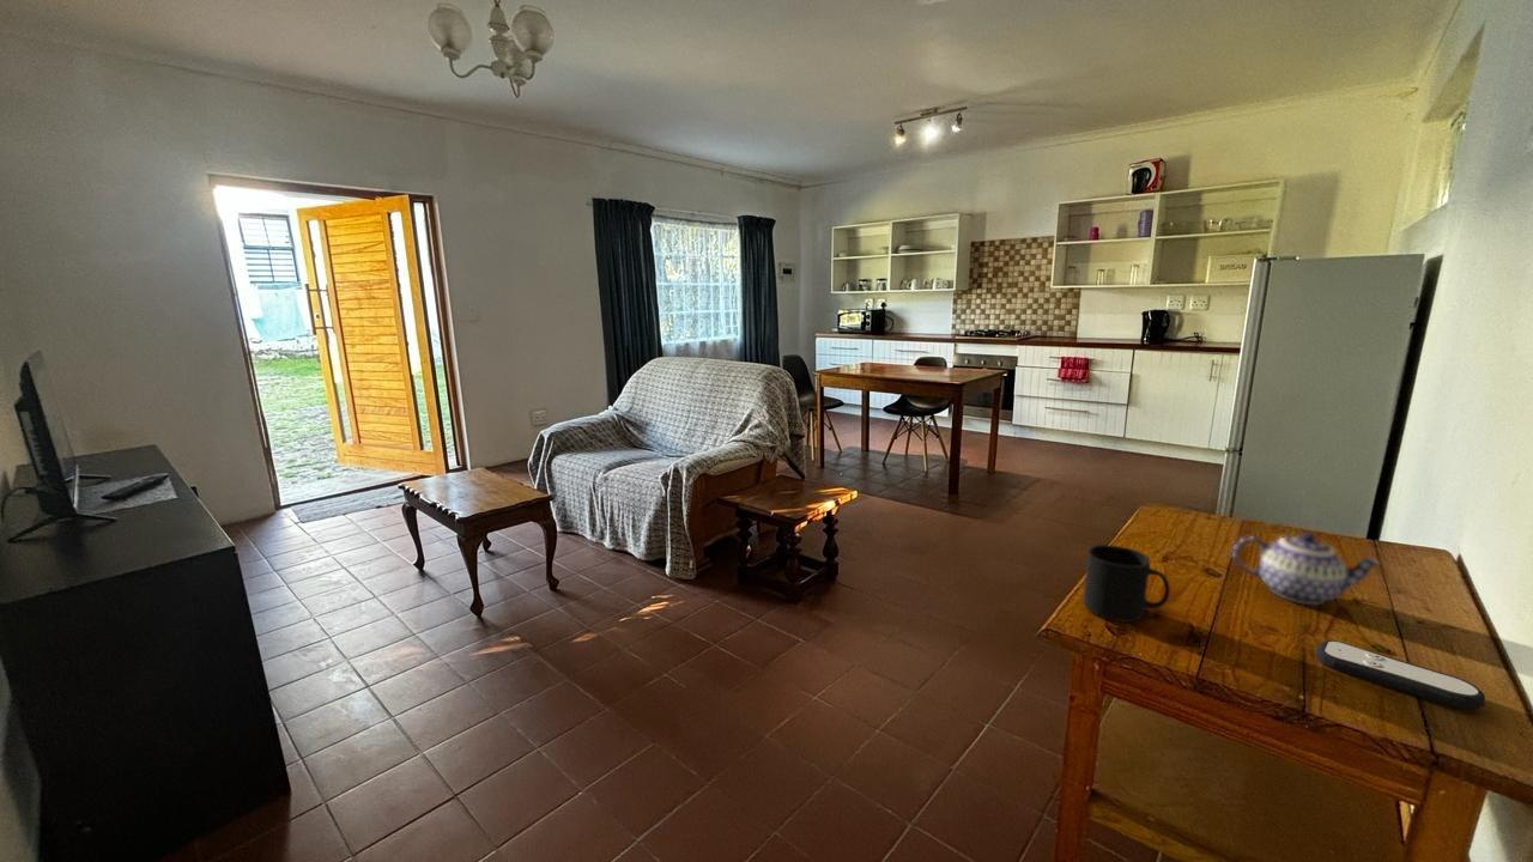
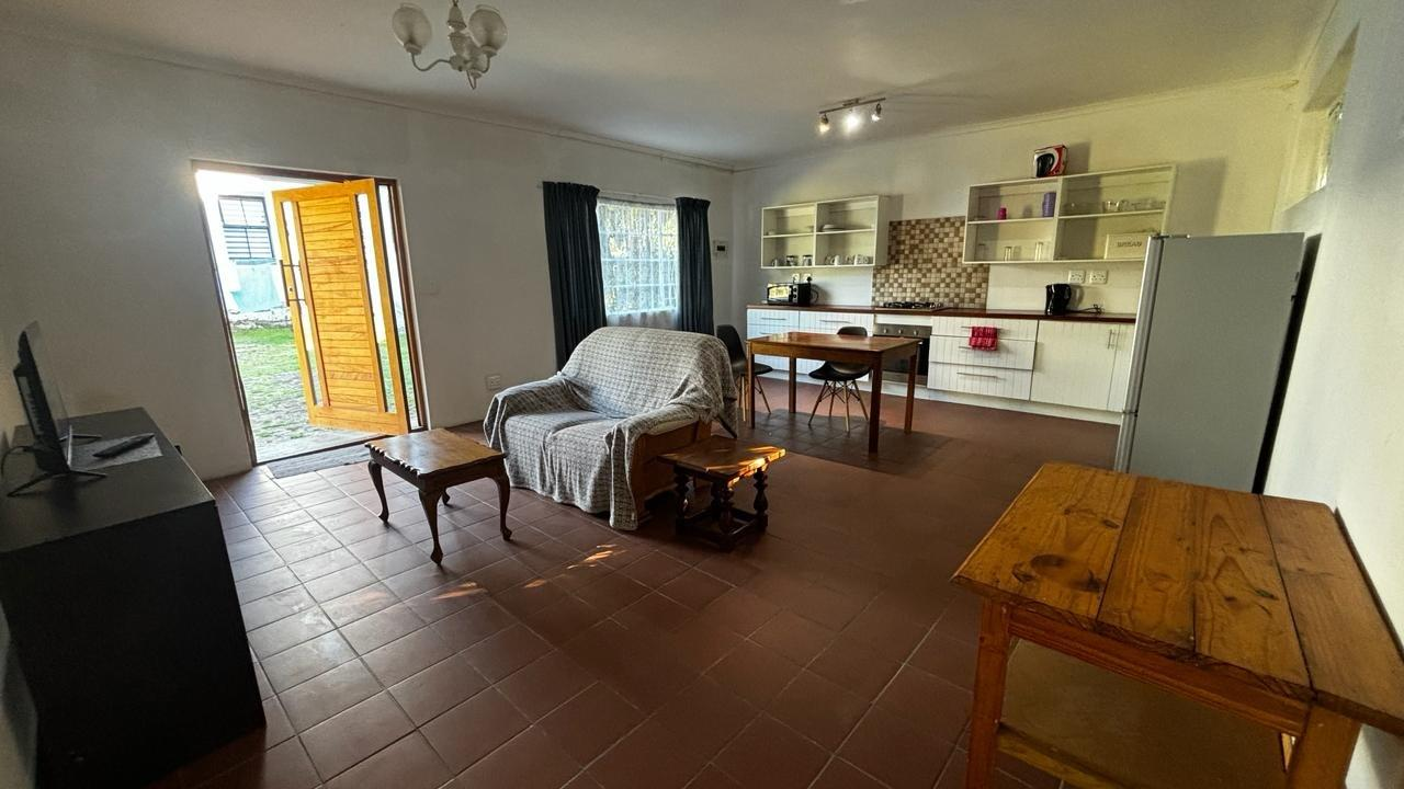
- mug (1125, 585)
- remote control (1394, 672)
- teapot (1302, 564)
